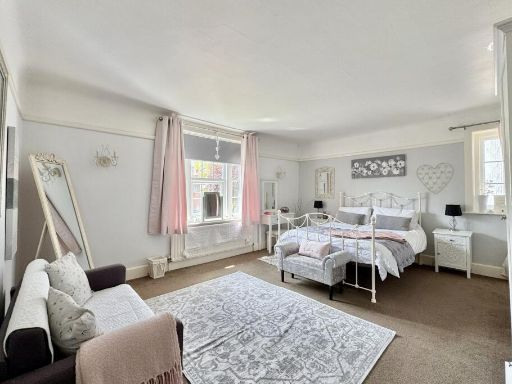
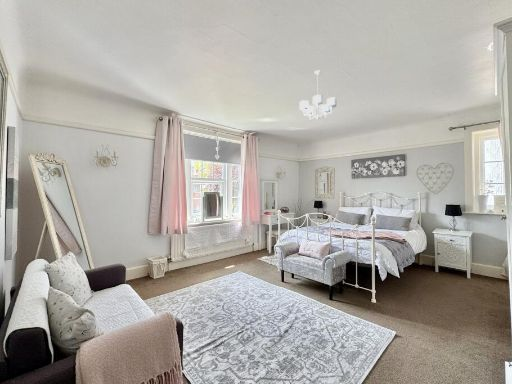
+ chandelier (317, 95)
